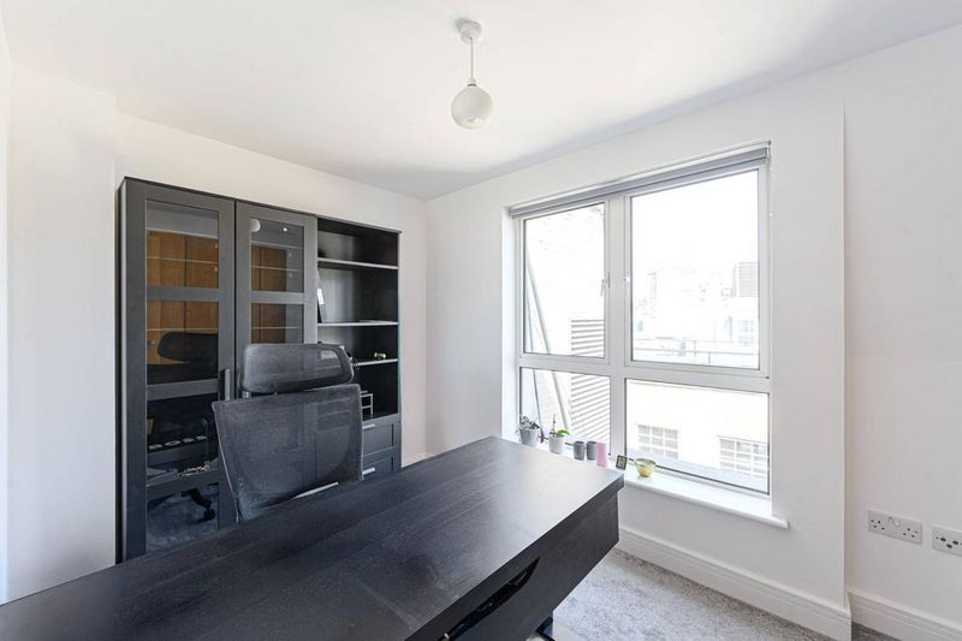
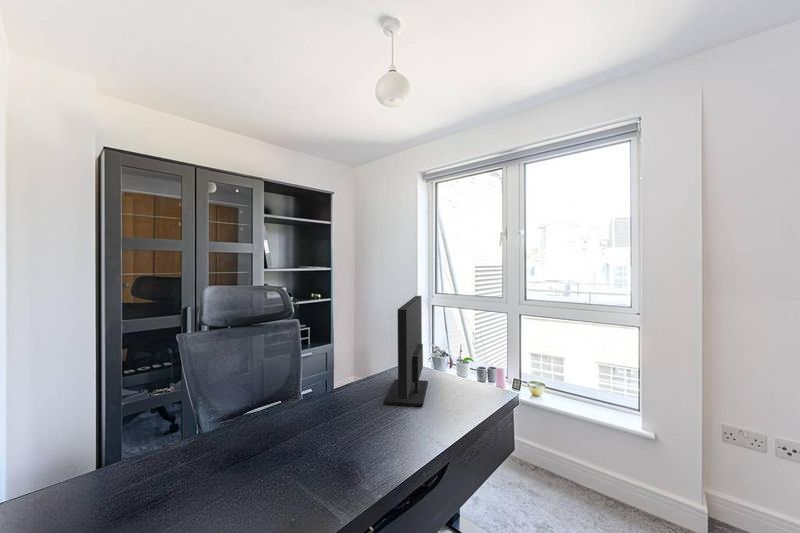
+ monitor (407, 347)
